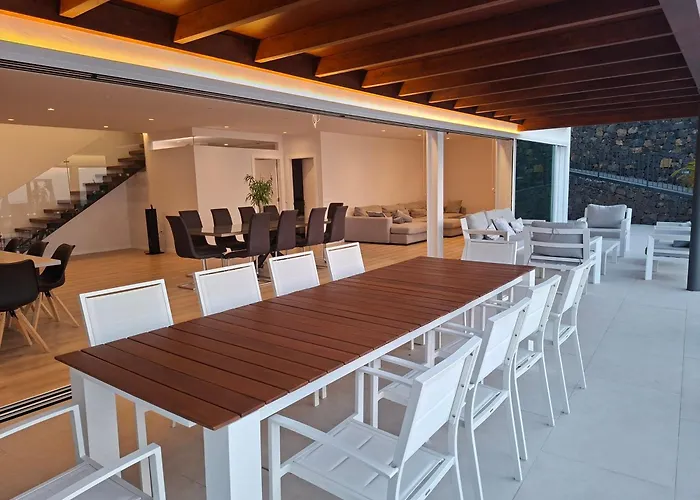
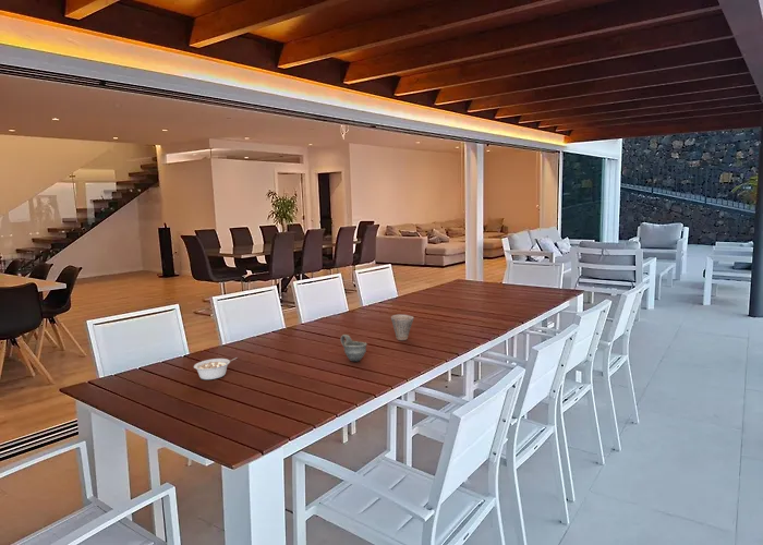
+ legume (213, 367)
+ cup (402, 327)
+ cup (354, 348)
